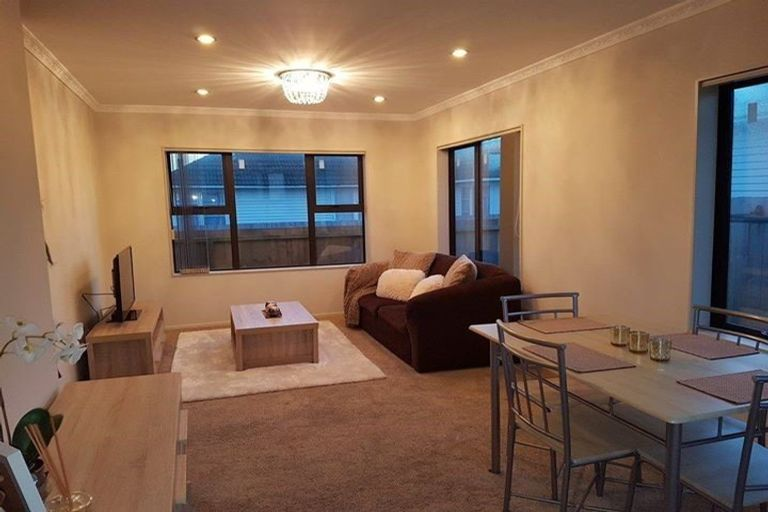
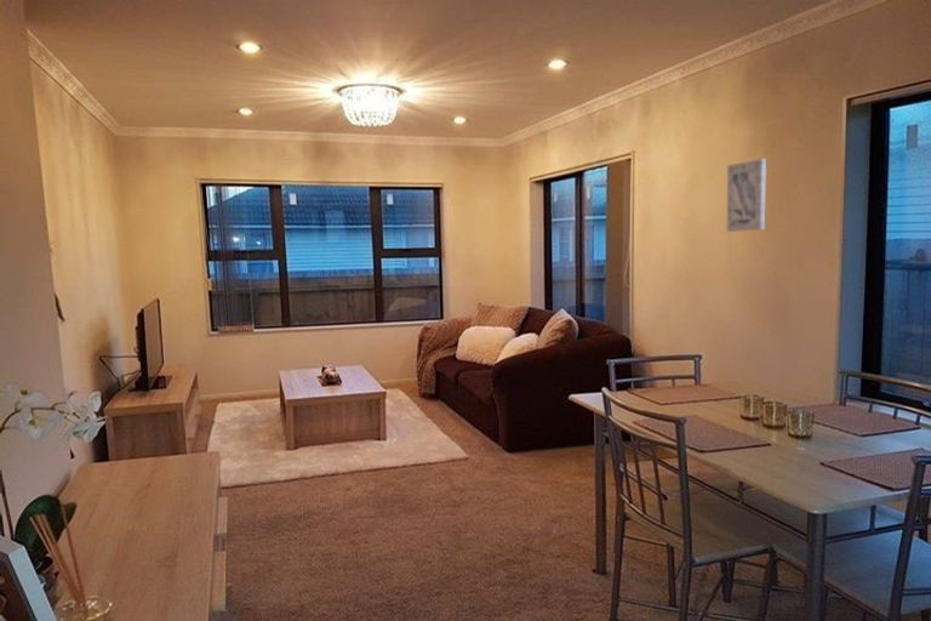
+ wall art (746, 196)
